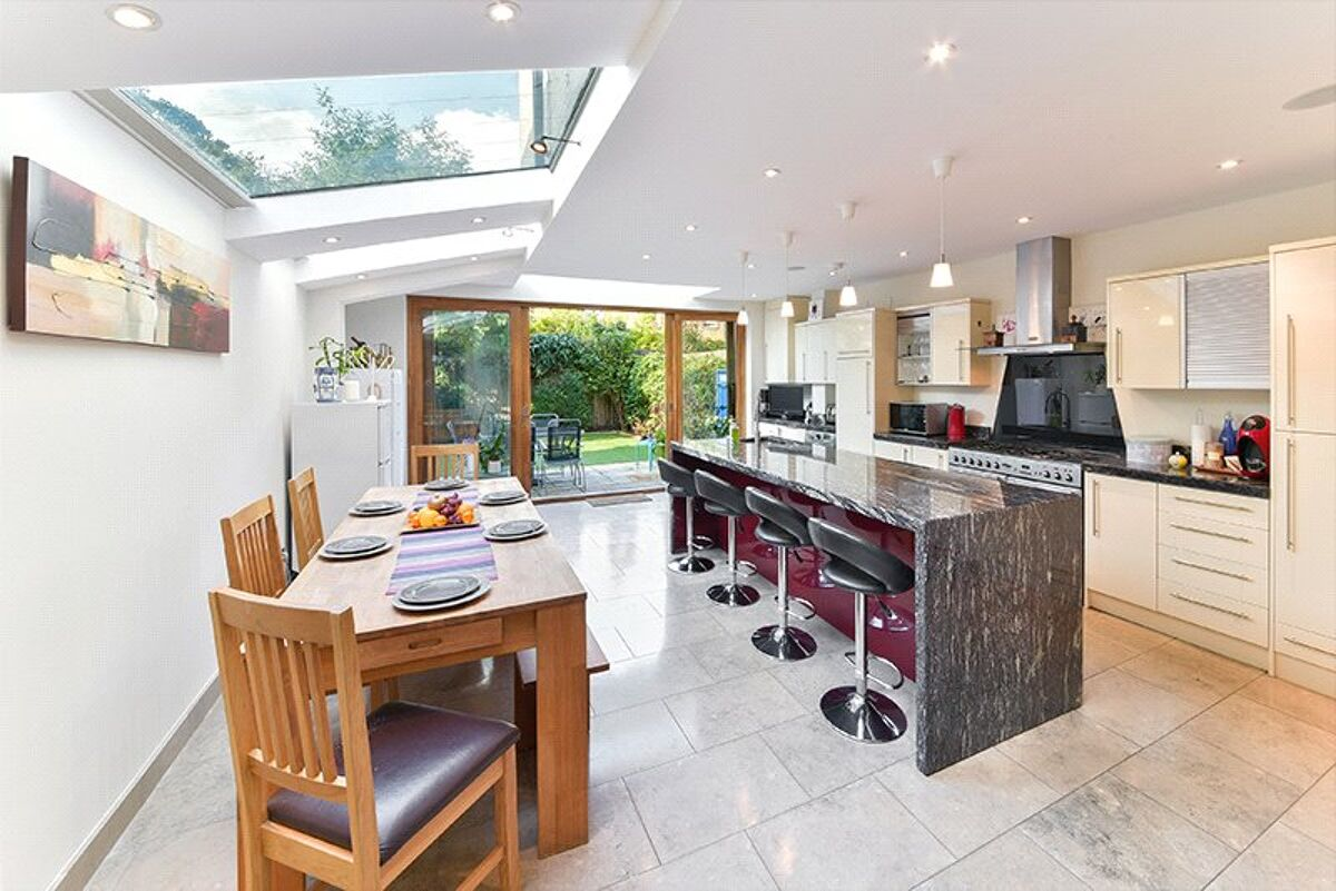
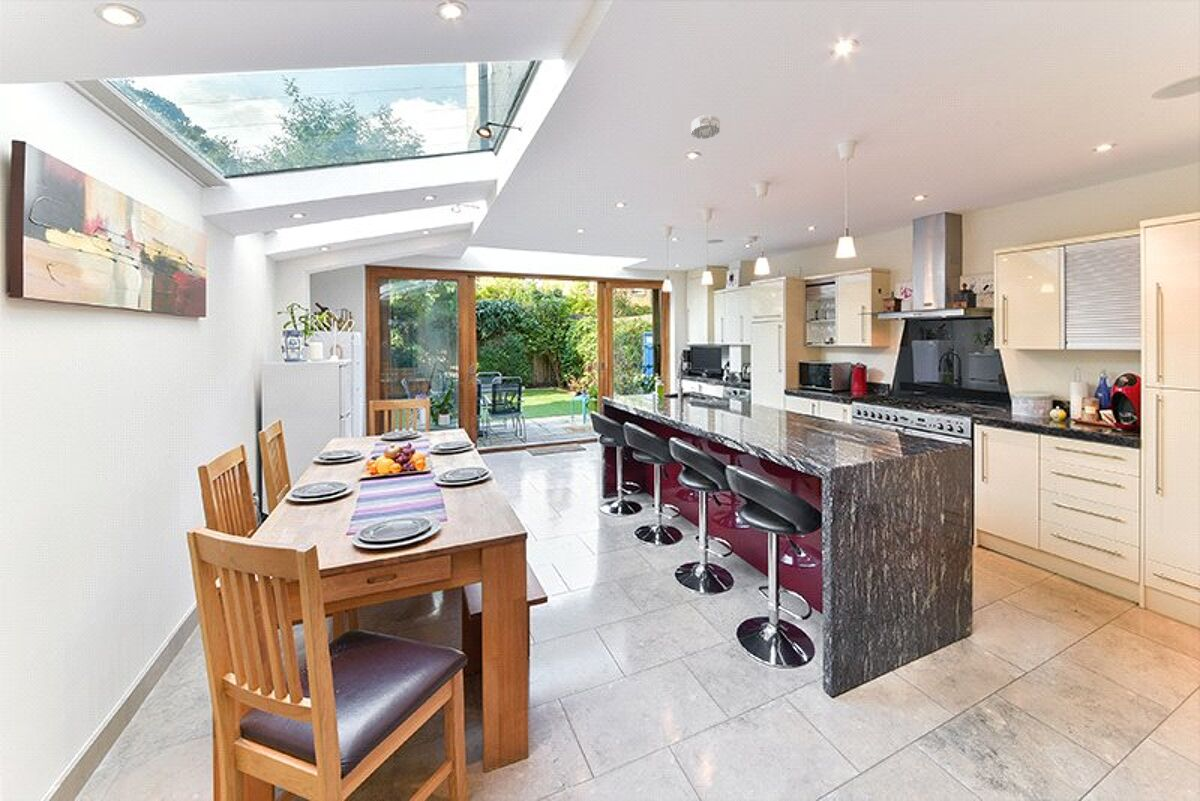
+ smoke detector (705, 126)
